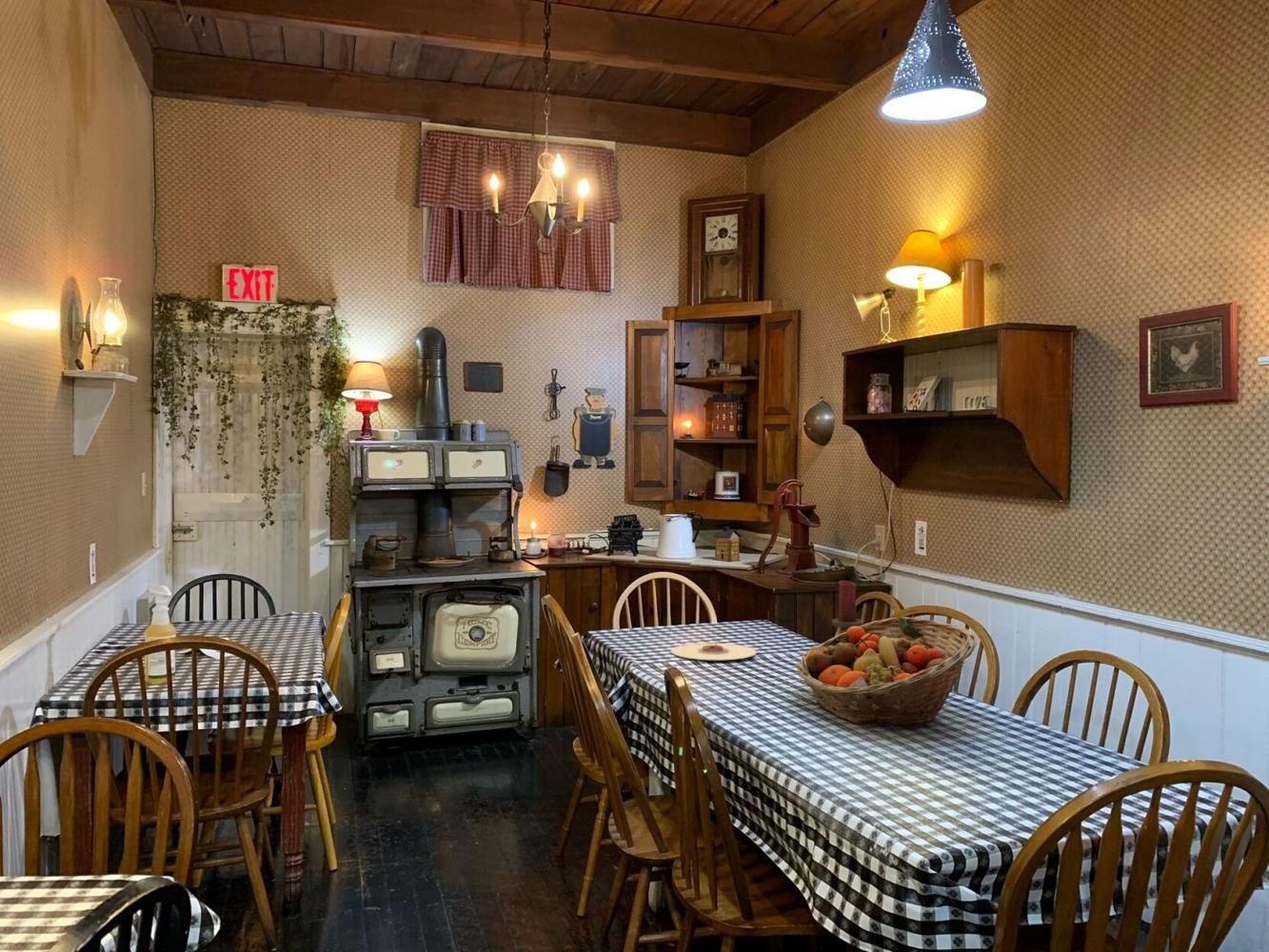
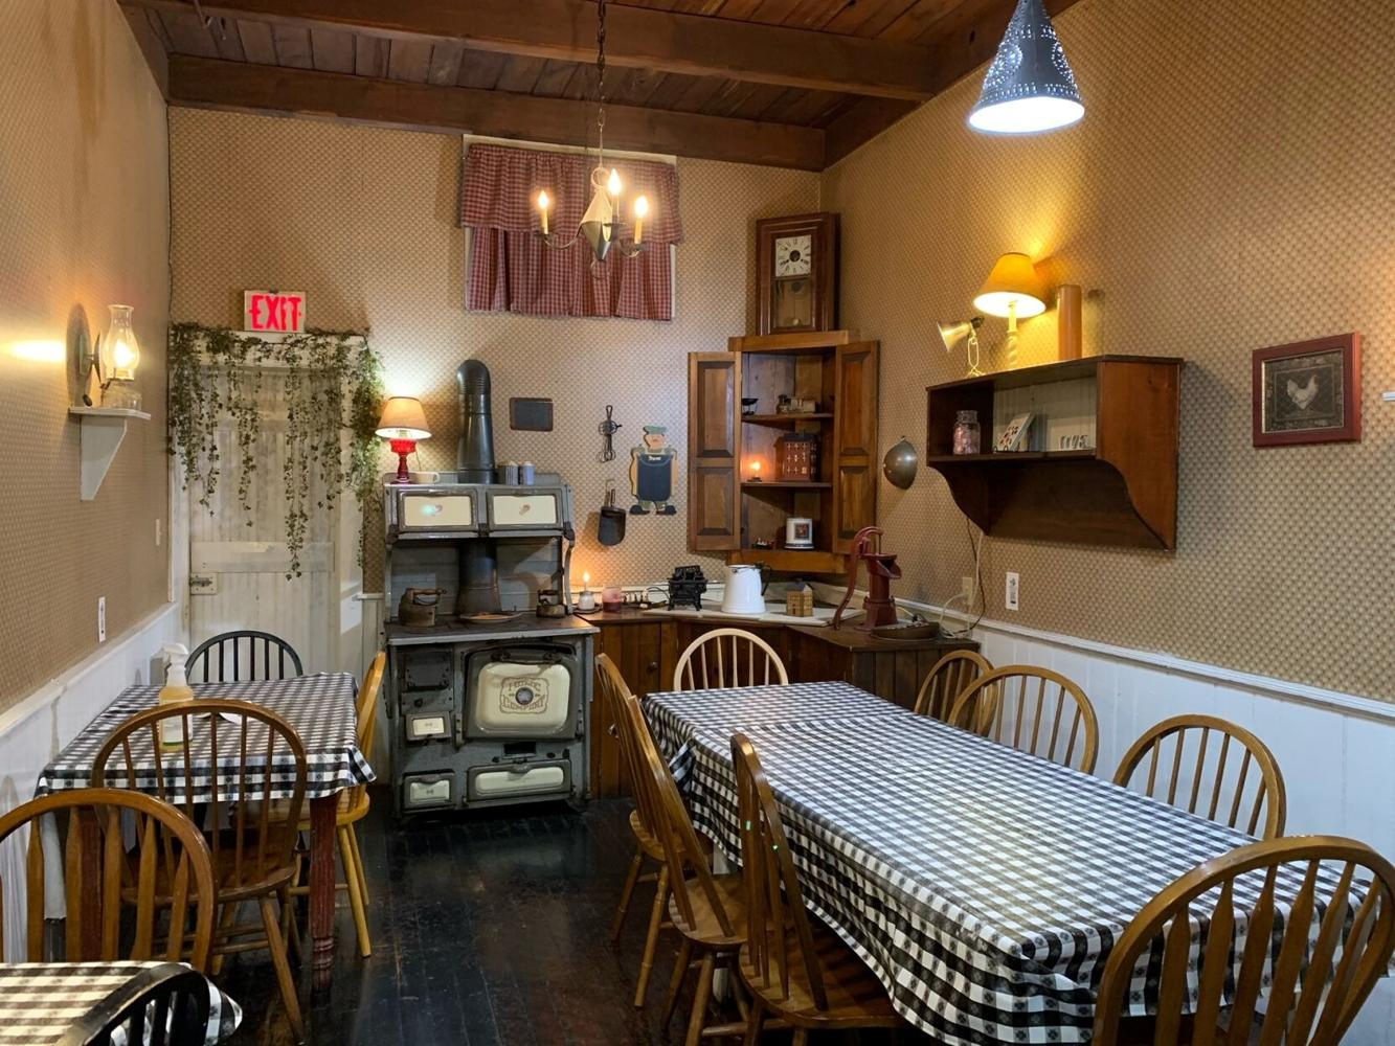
- fruit basket (883, 667)
- plate (713, 647)
- candle holder (840, 622)
